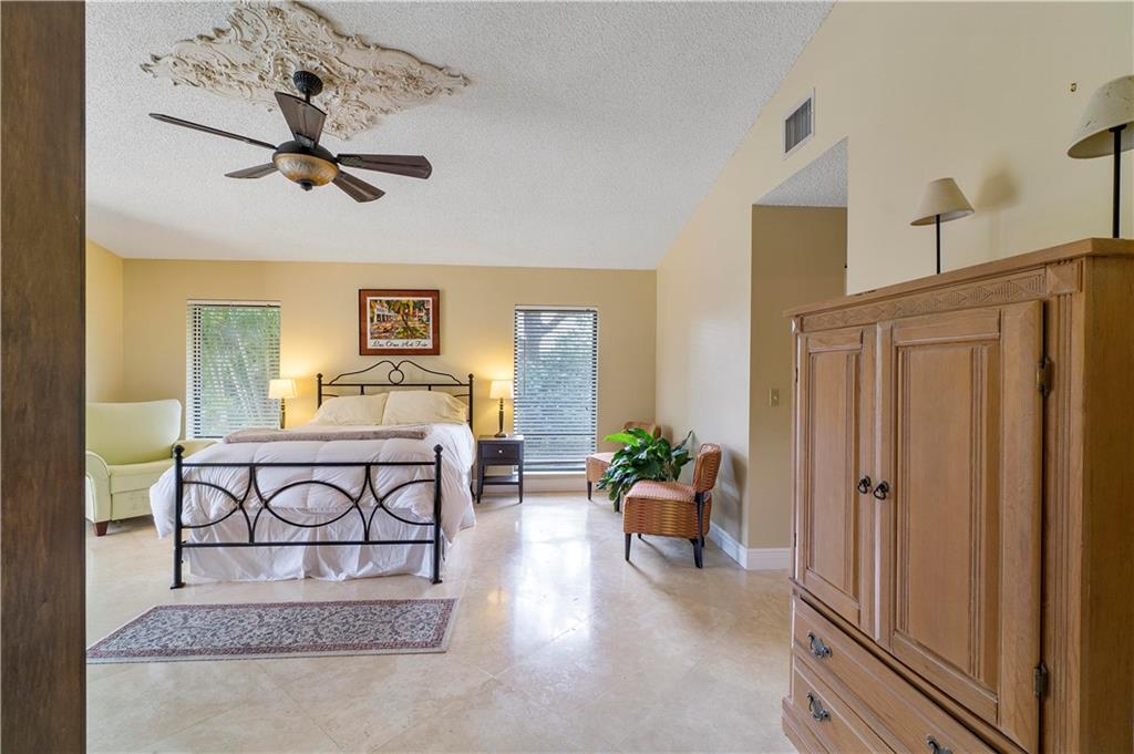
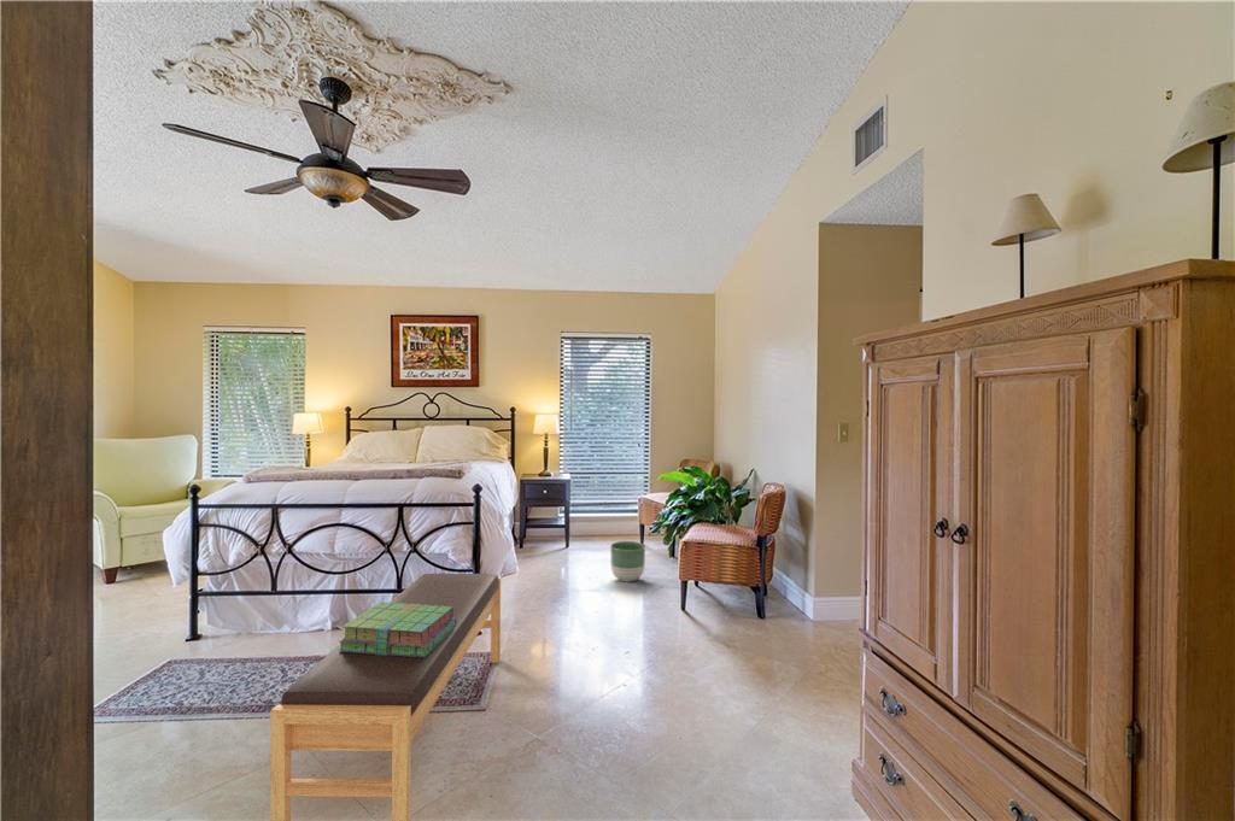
+ planter (627, 562)
+ bench (417, 674)
+ stack of books (400, 626)
